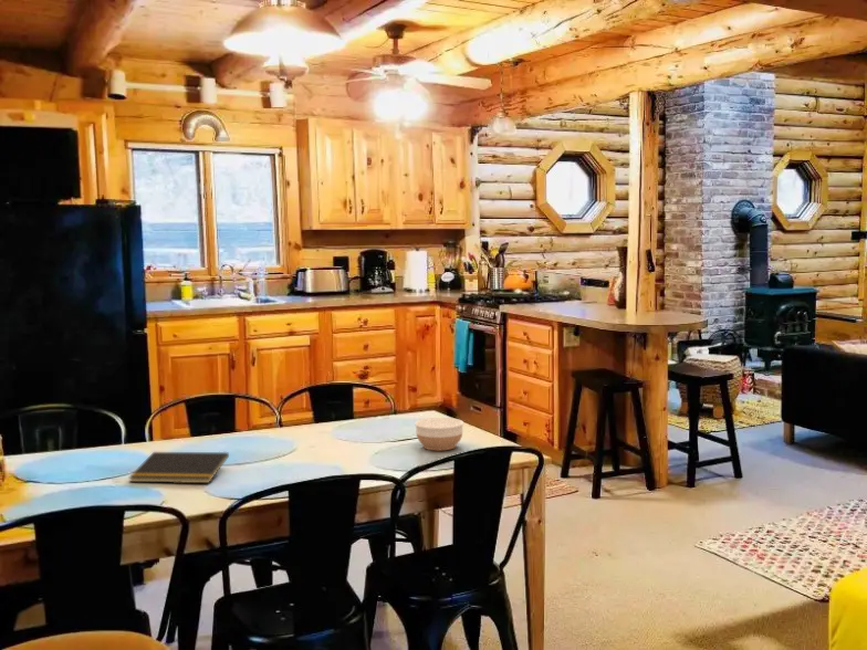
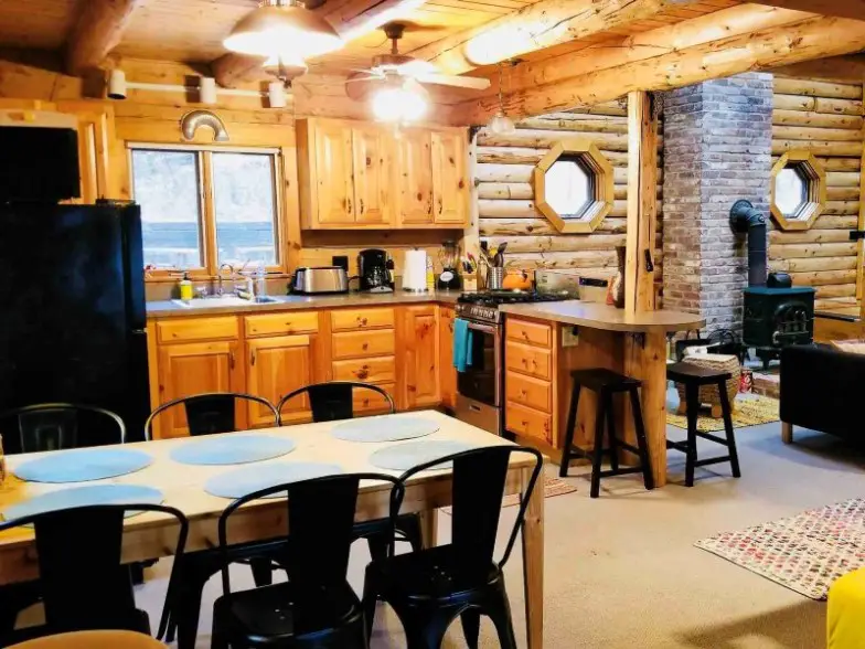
- bowl (439, 434)
- notepad (180, 466)
